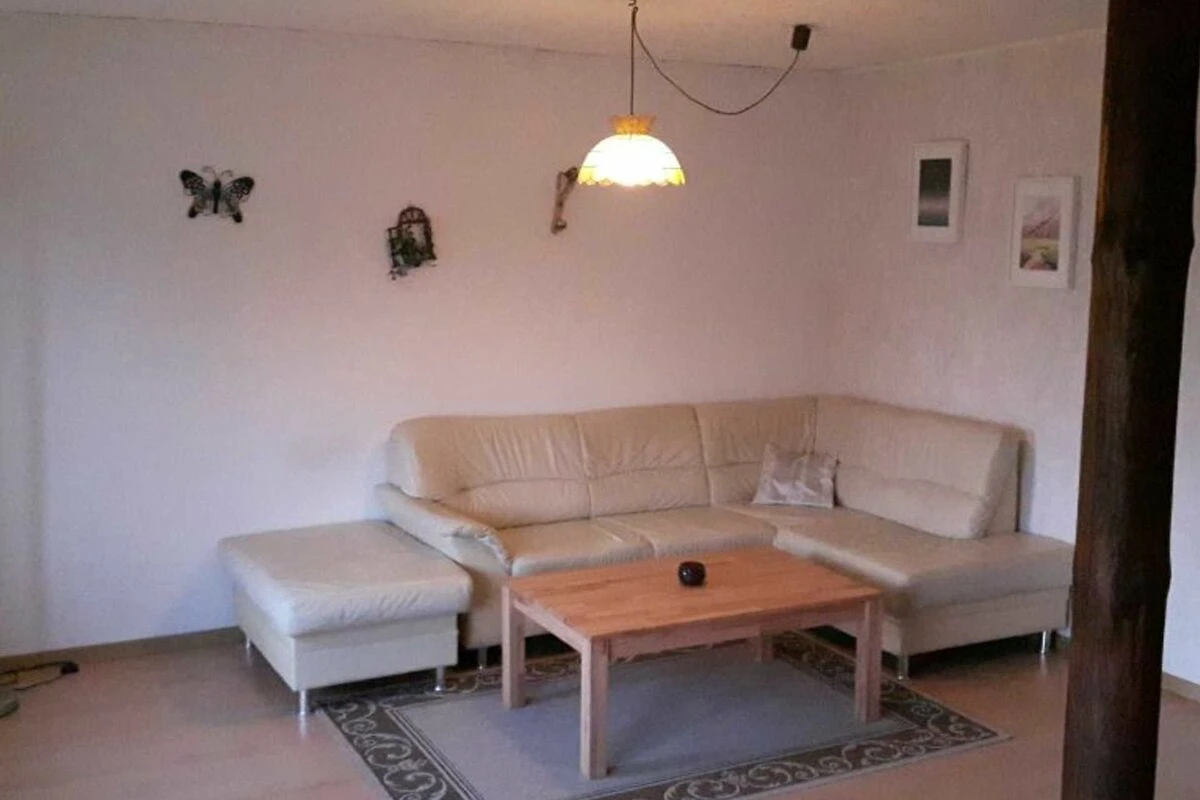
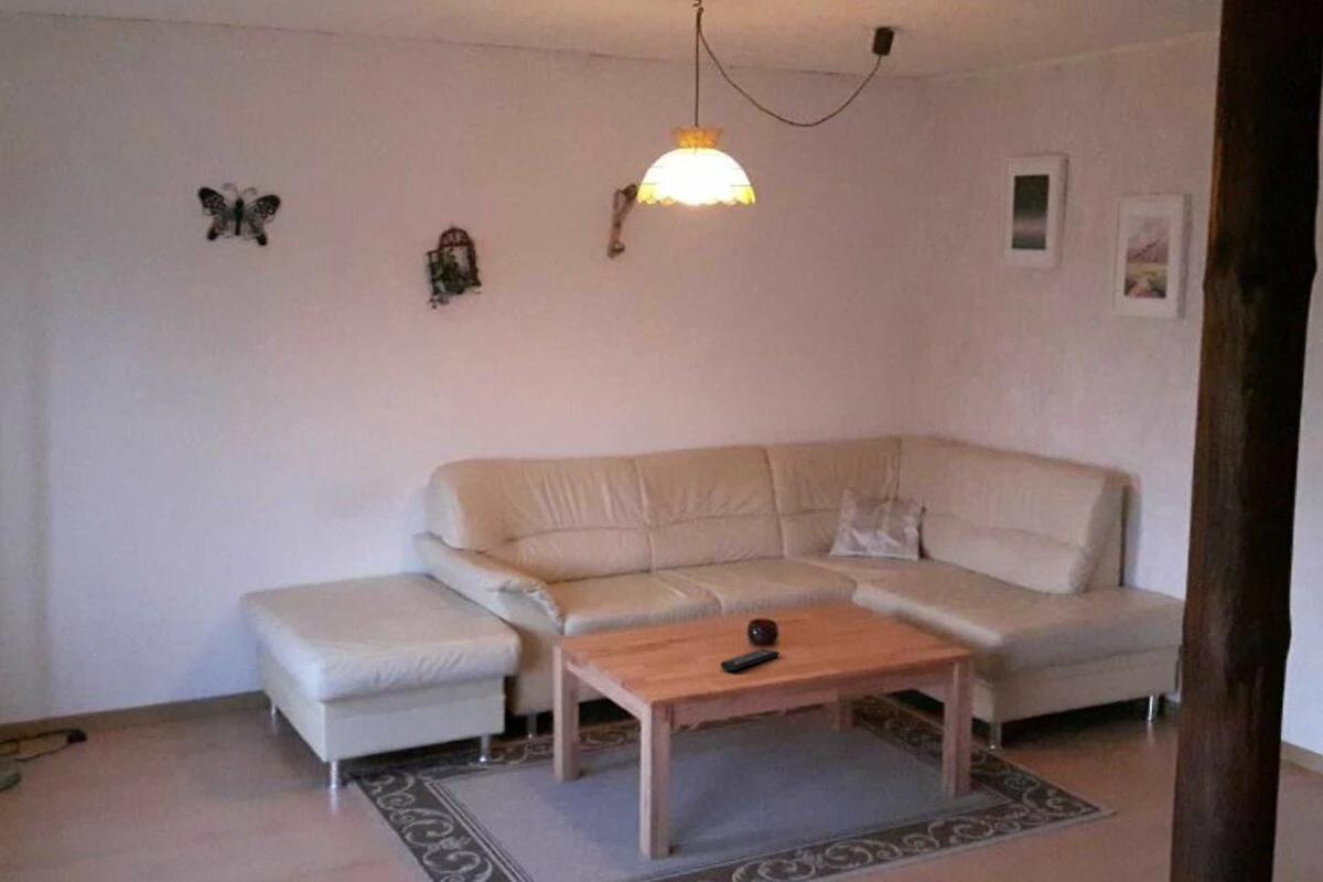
+ remote control (750, 659)
